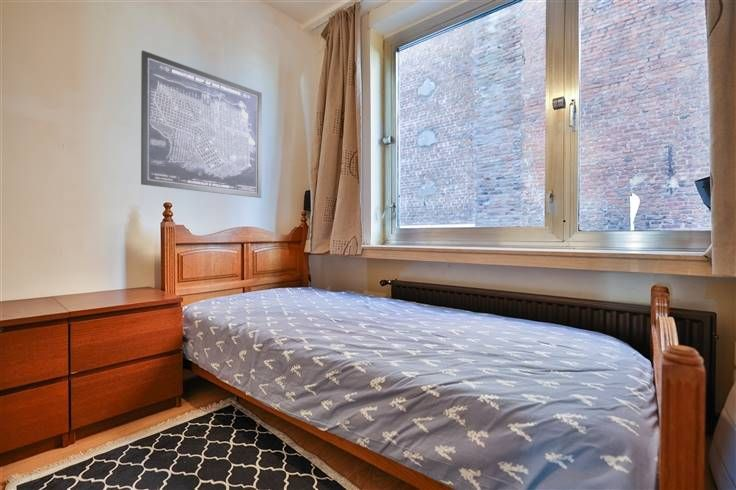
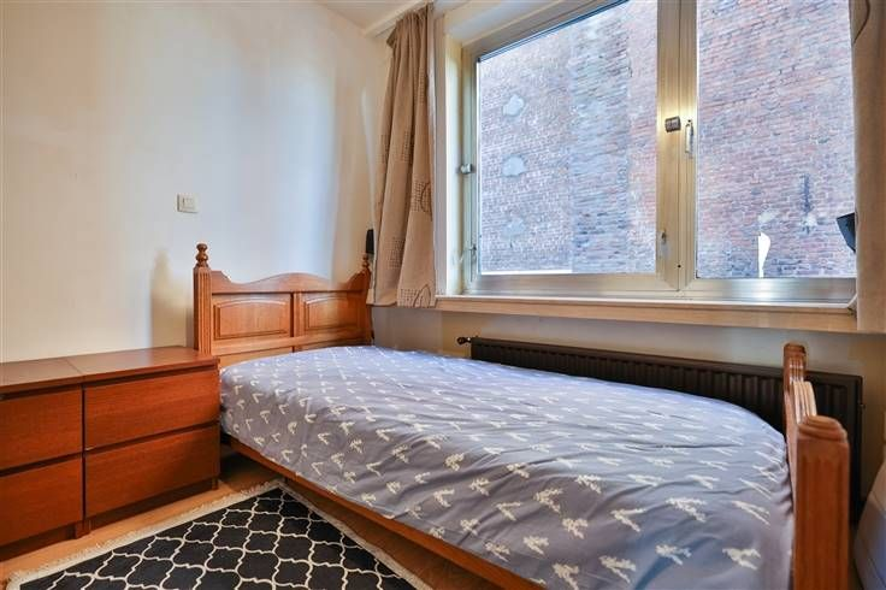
- wall art (208, 133)
